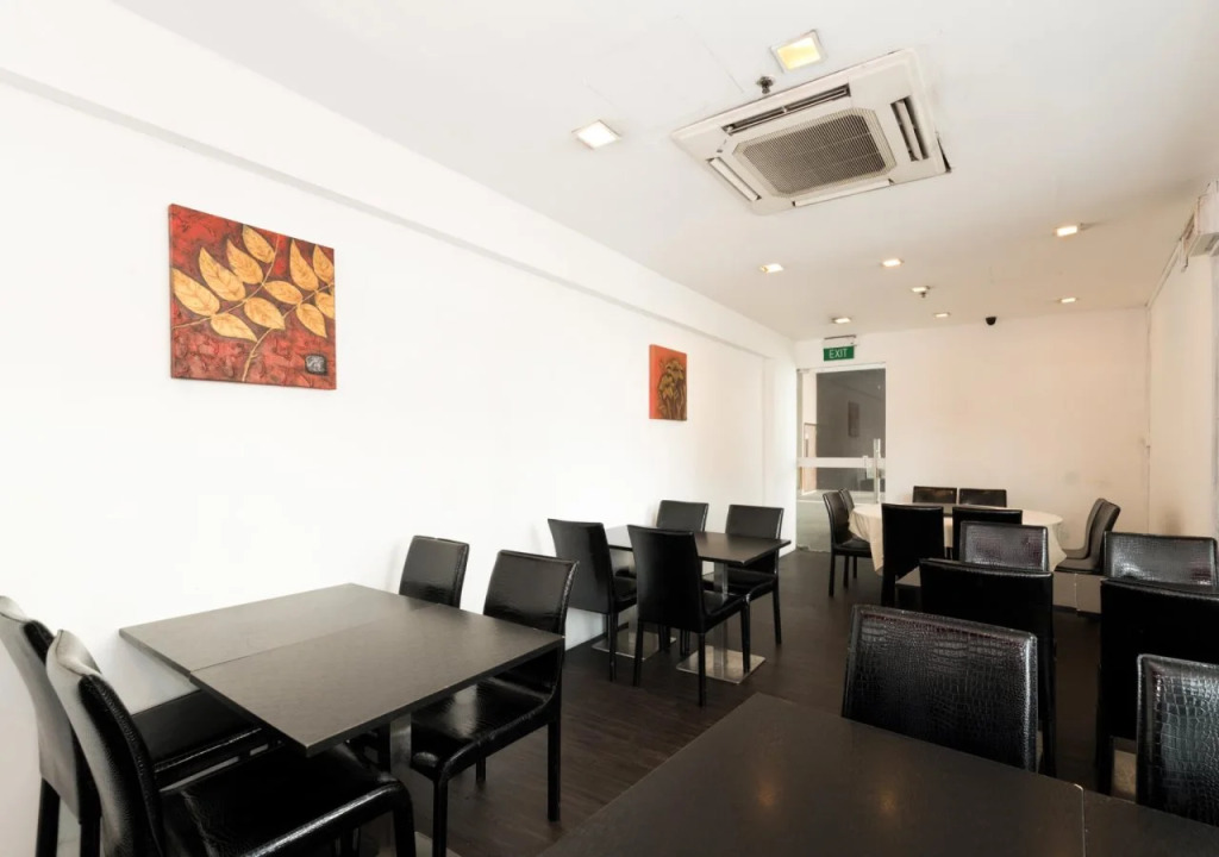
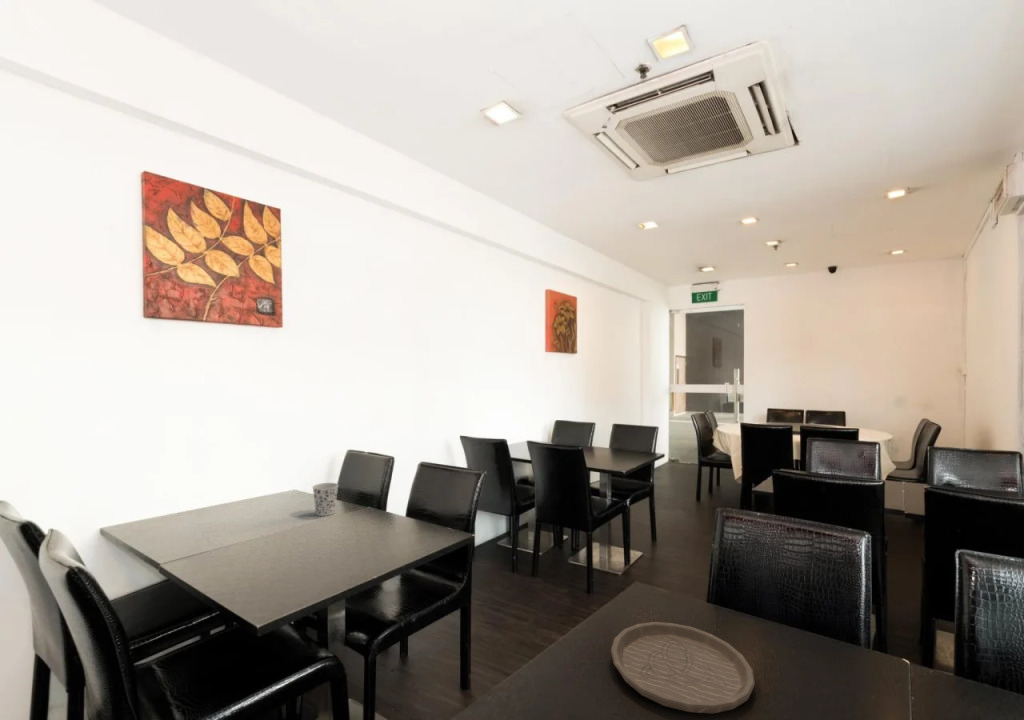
+ cup (325, 499)
+ plate (679, 663)
